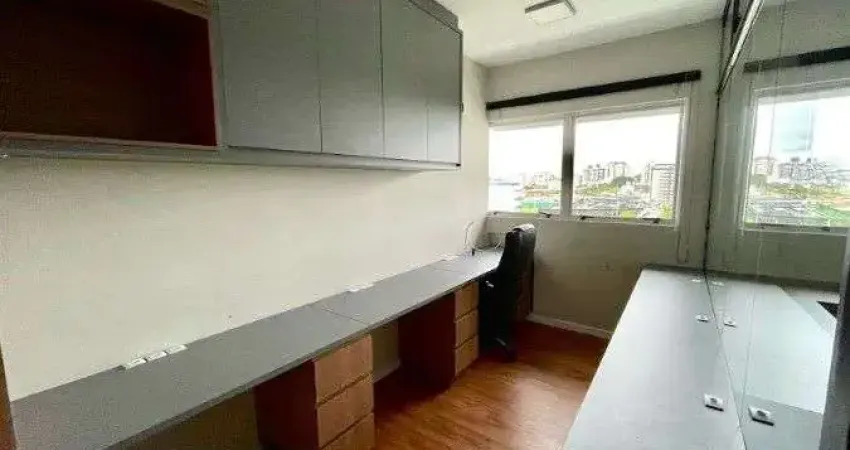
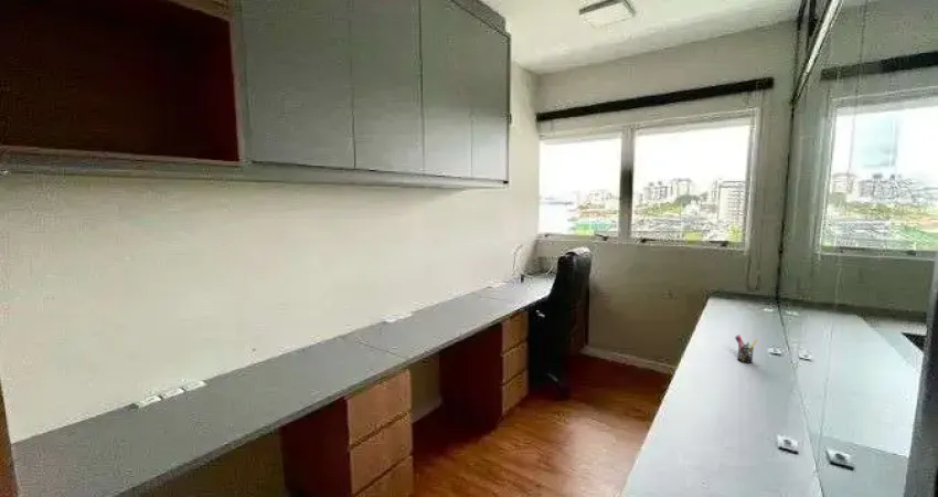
+ pen holder (745, 348)
